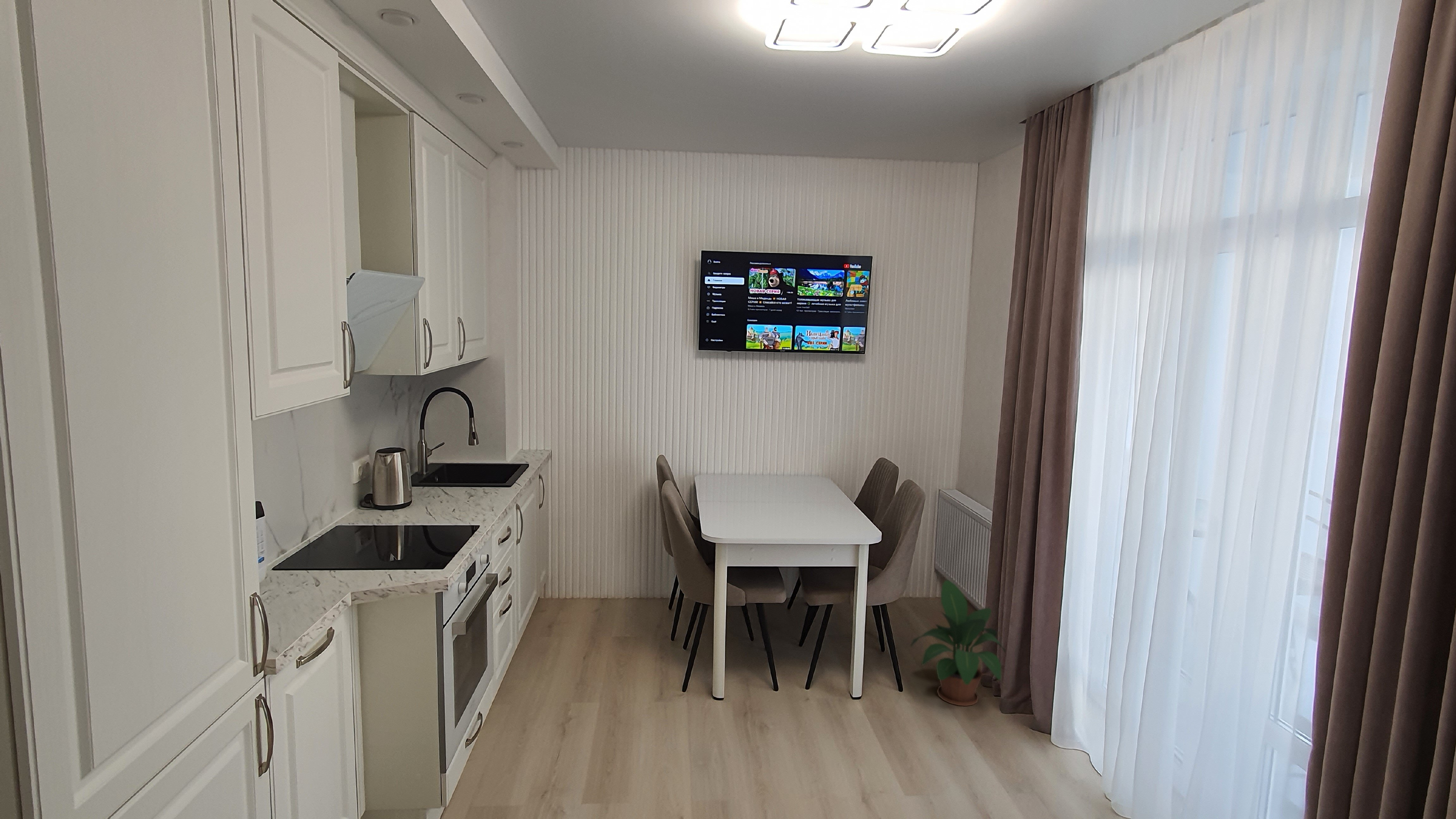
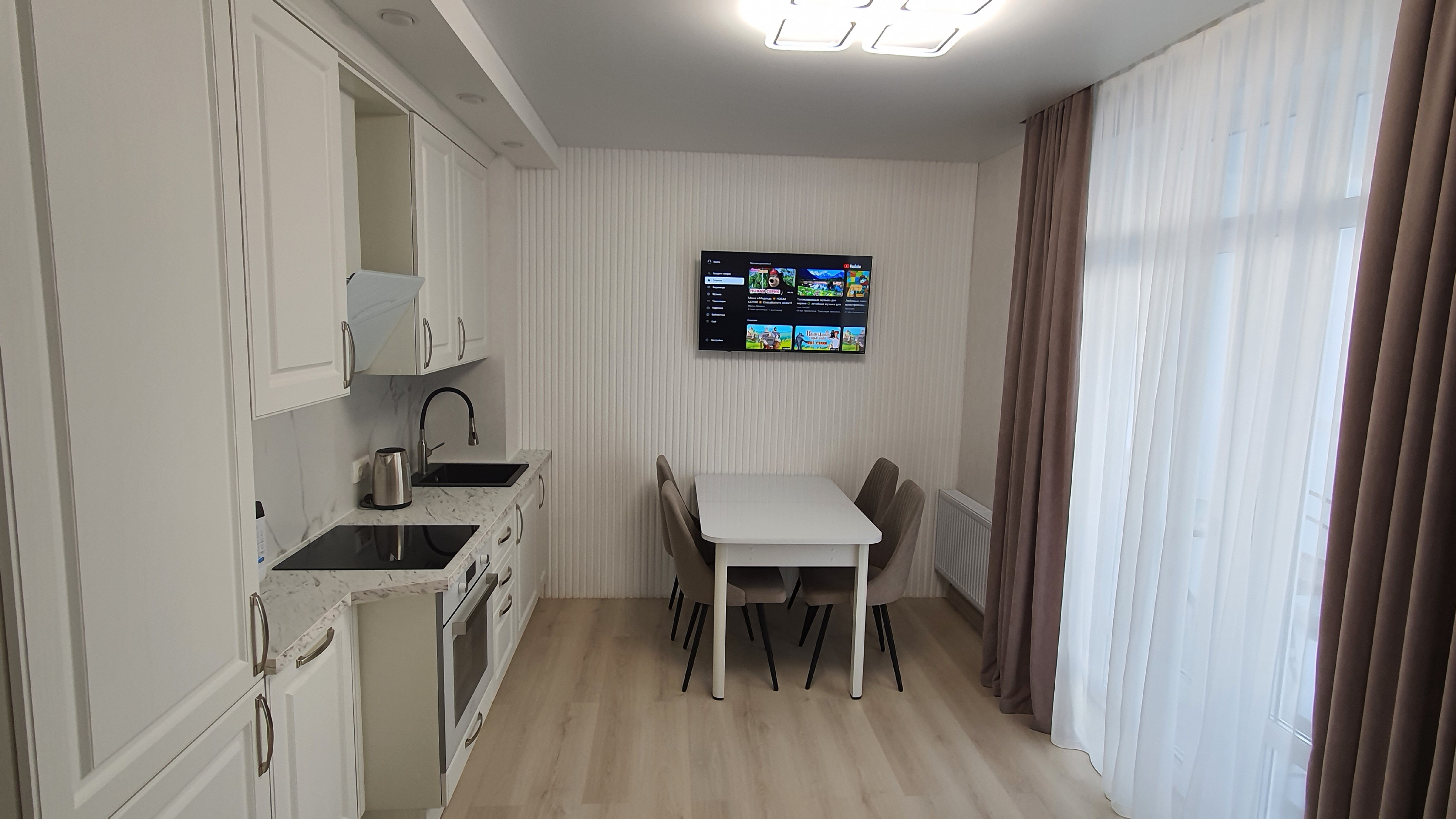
- potted plant (964, 643)
